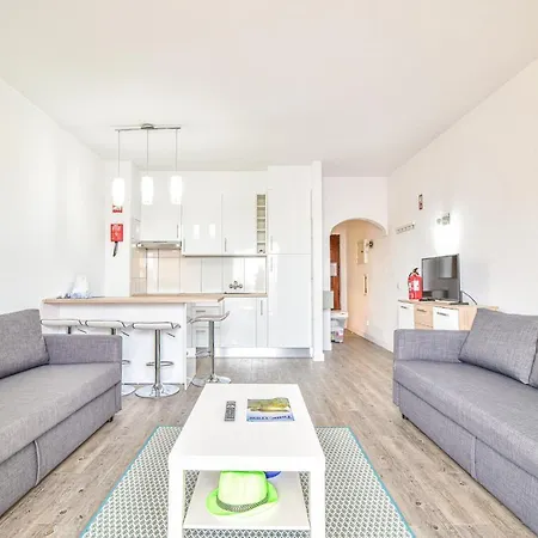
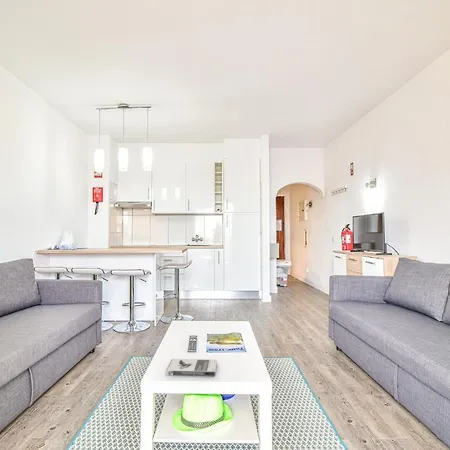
+ book (192, 366)
